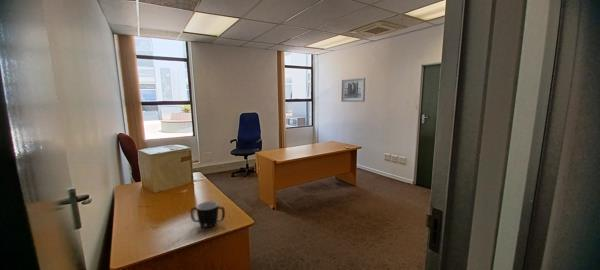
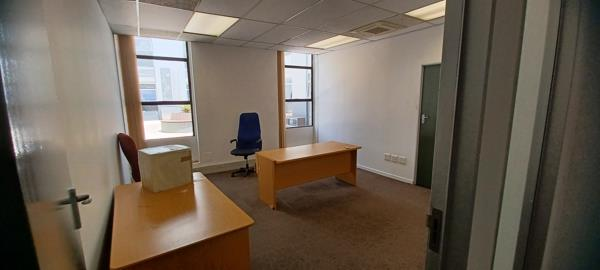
- wall art (352, 90)
- mug (207, 214)
